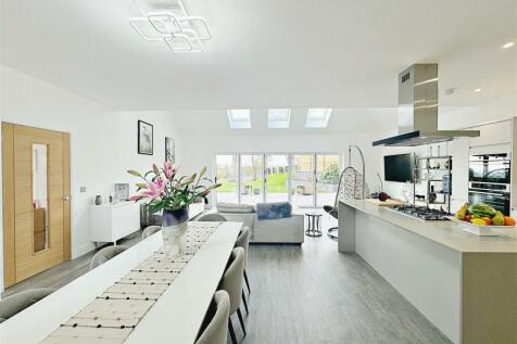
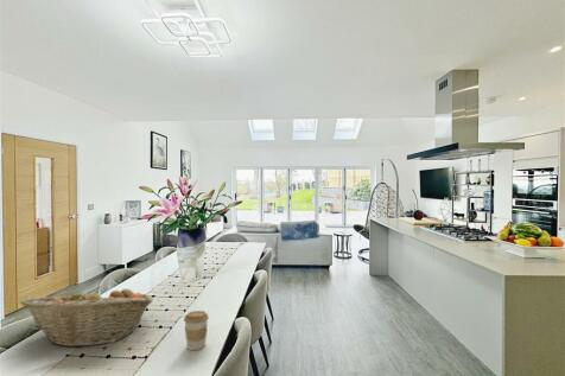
+ coffee cup (196, 329)
+ fruit basket (91, 308)
